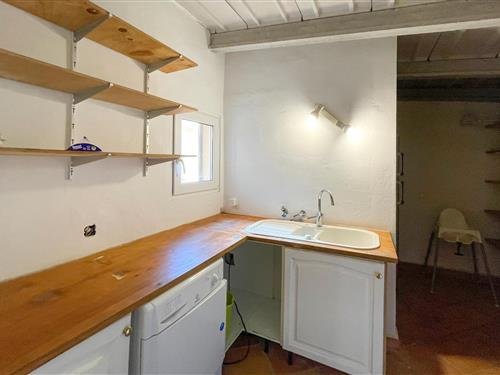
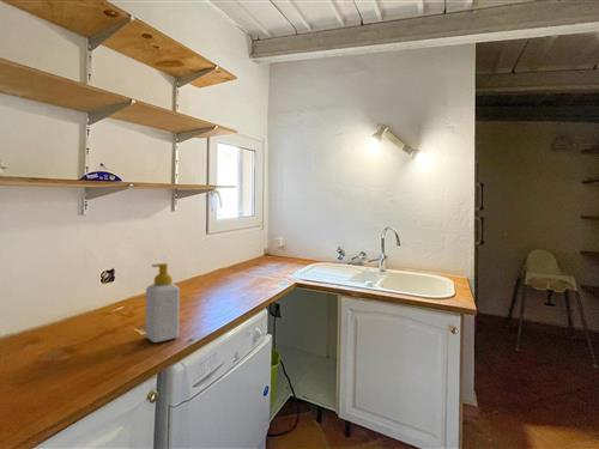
+ soap bottle (162, 301)
